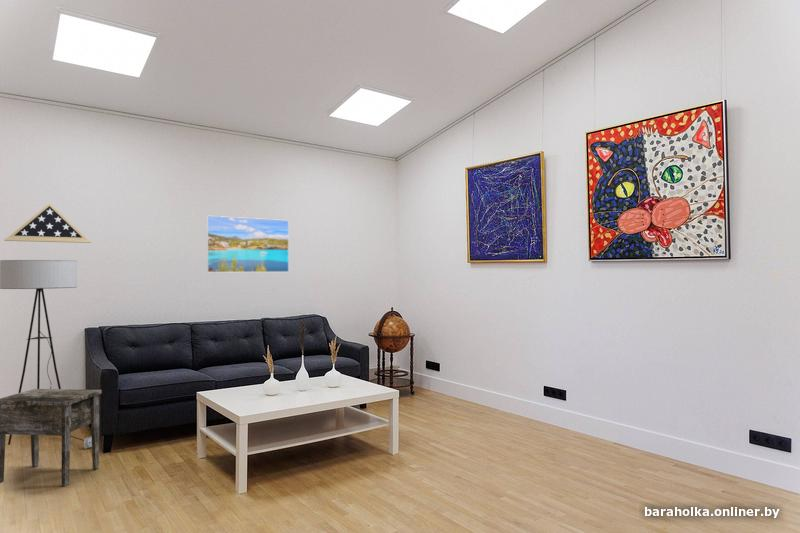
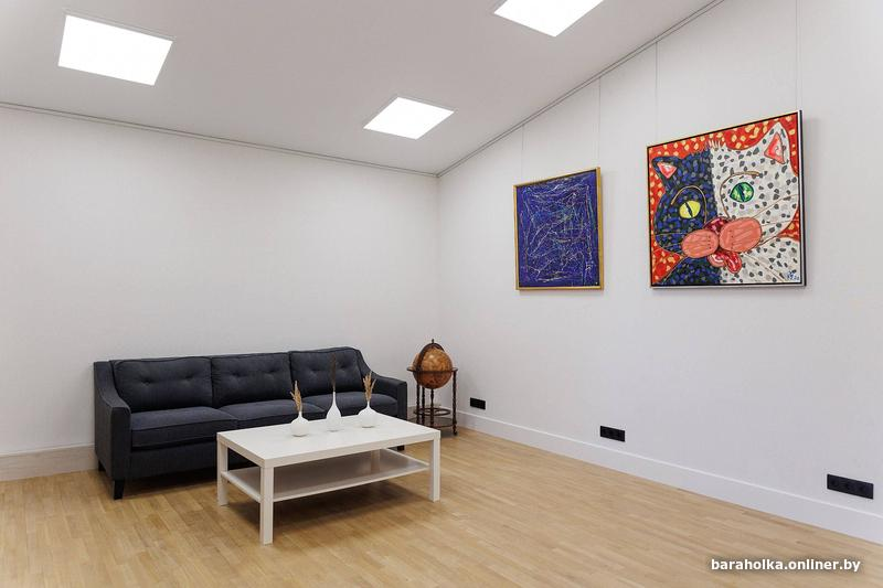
- side table (49, 435)
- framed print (249, 245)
- display case (49, 222)
- floor lamp (51, 351)
